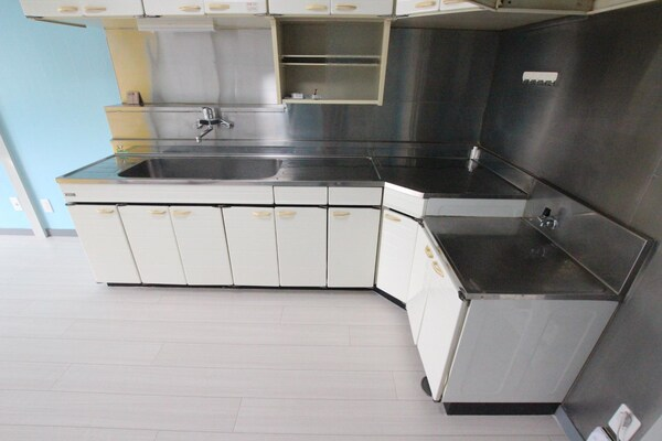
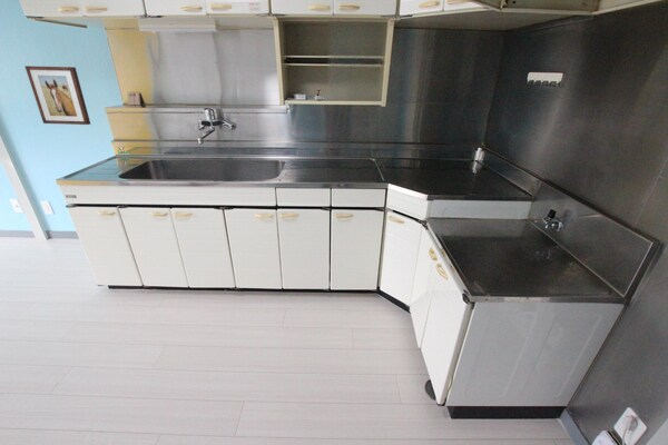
+ wall art (58, 96)
